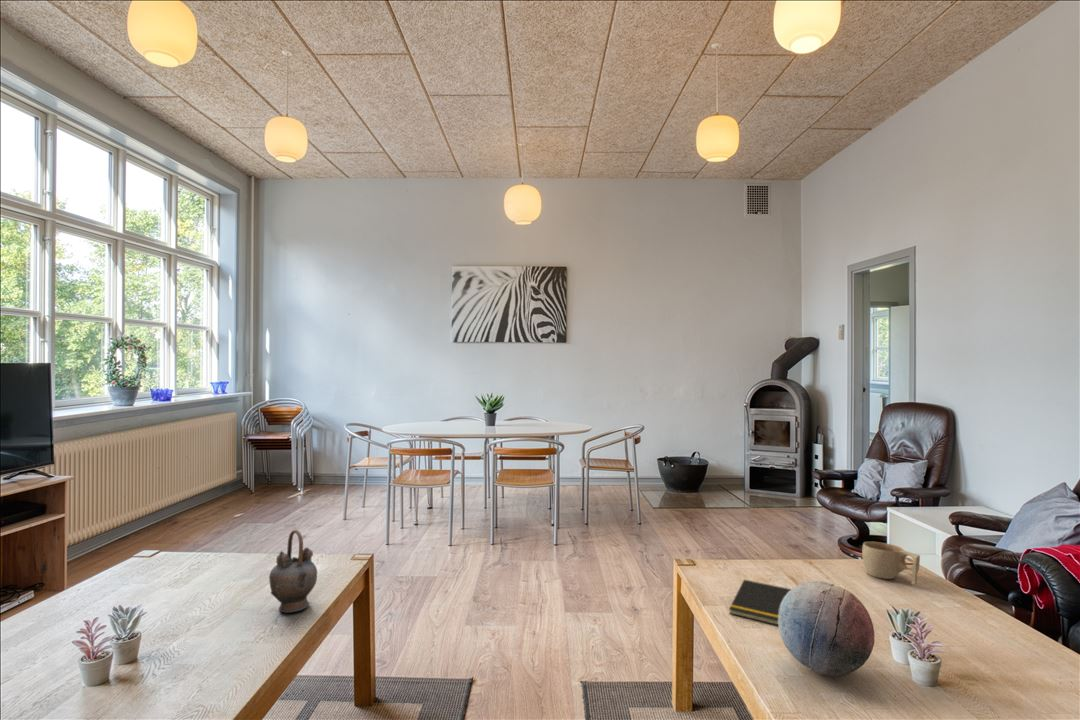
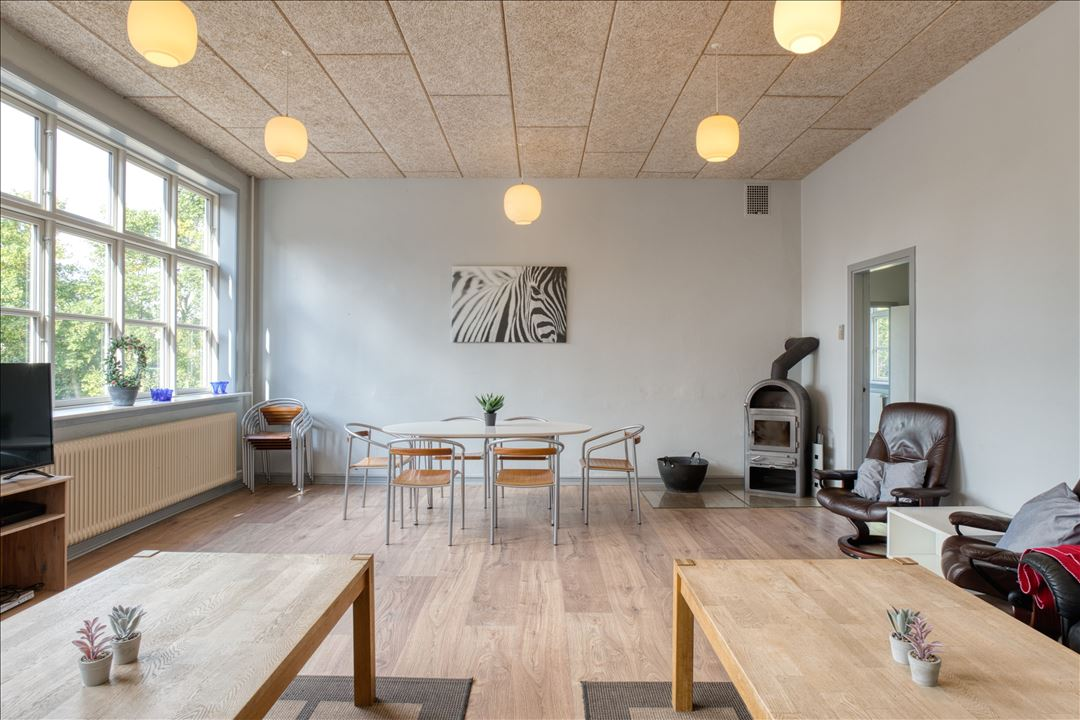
- decorative orb (824, 626)
- teapot (295, 570)
- notepad (778, 605)
- cup (890, 563)
